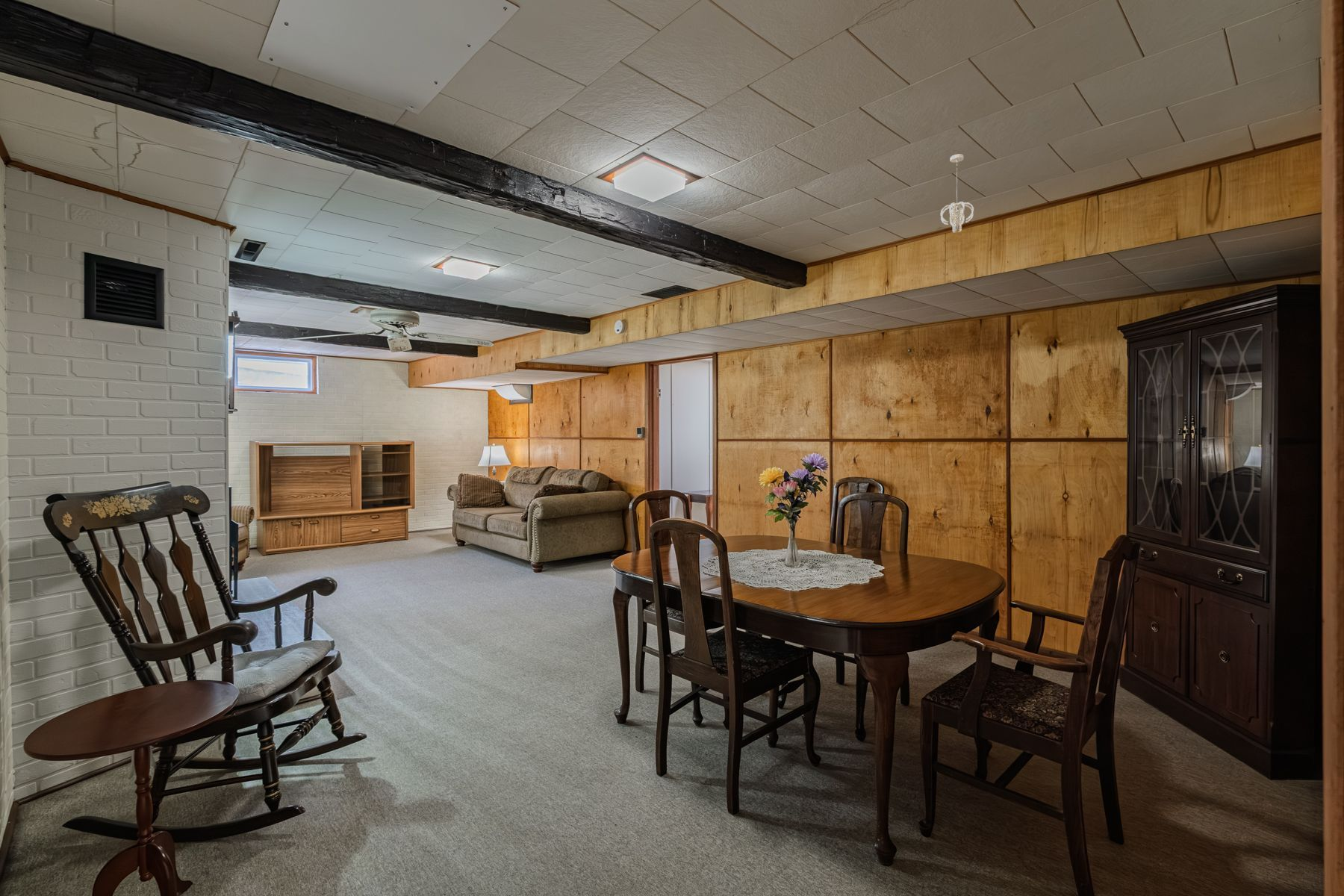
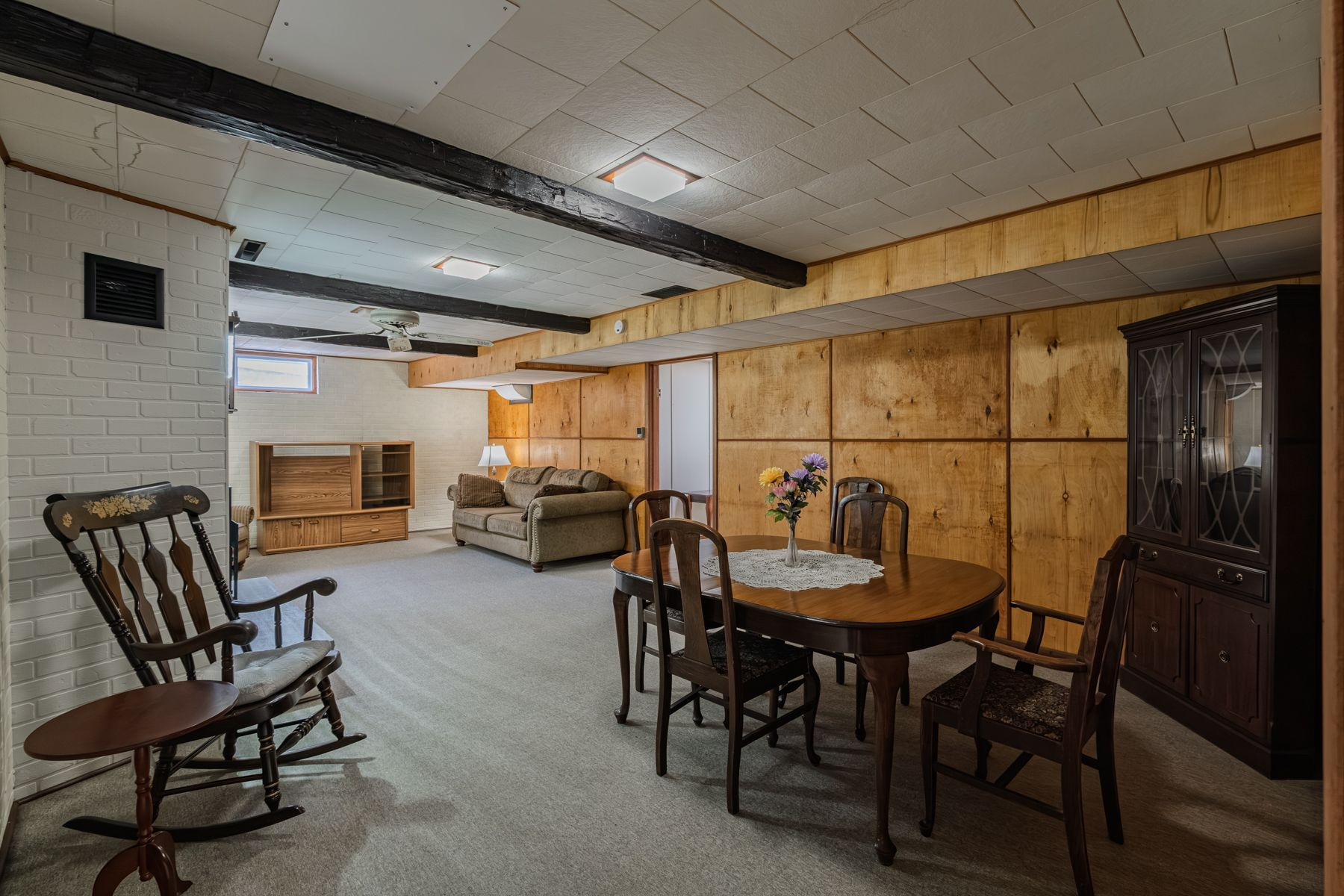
- pendant light (956, 194)
